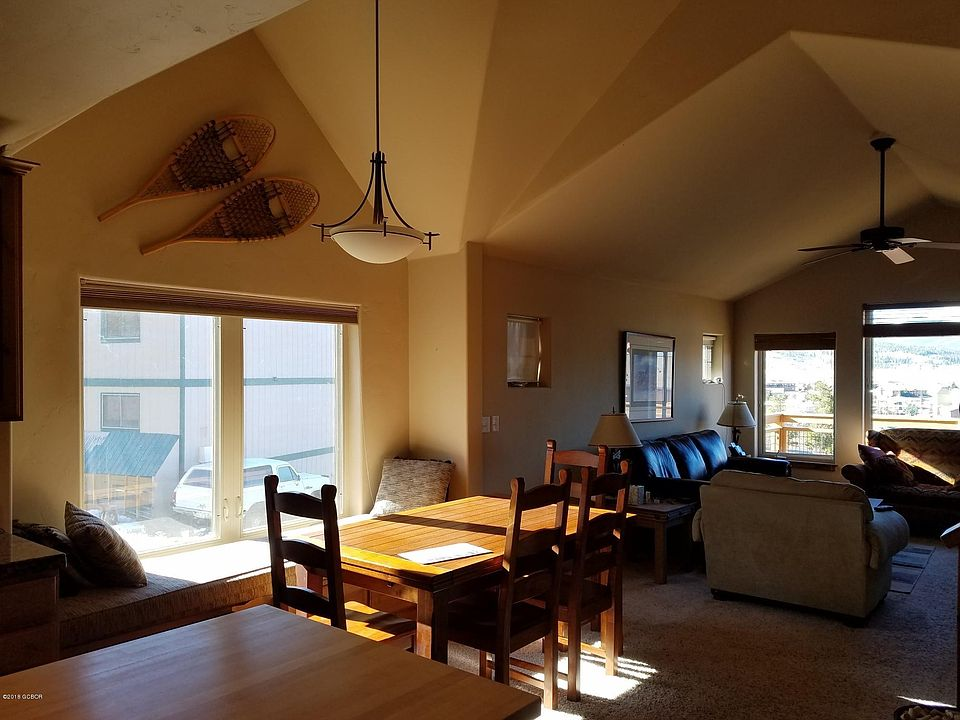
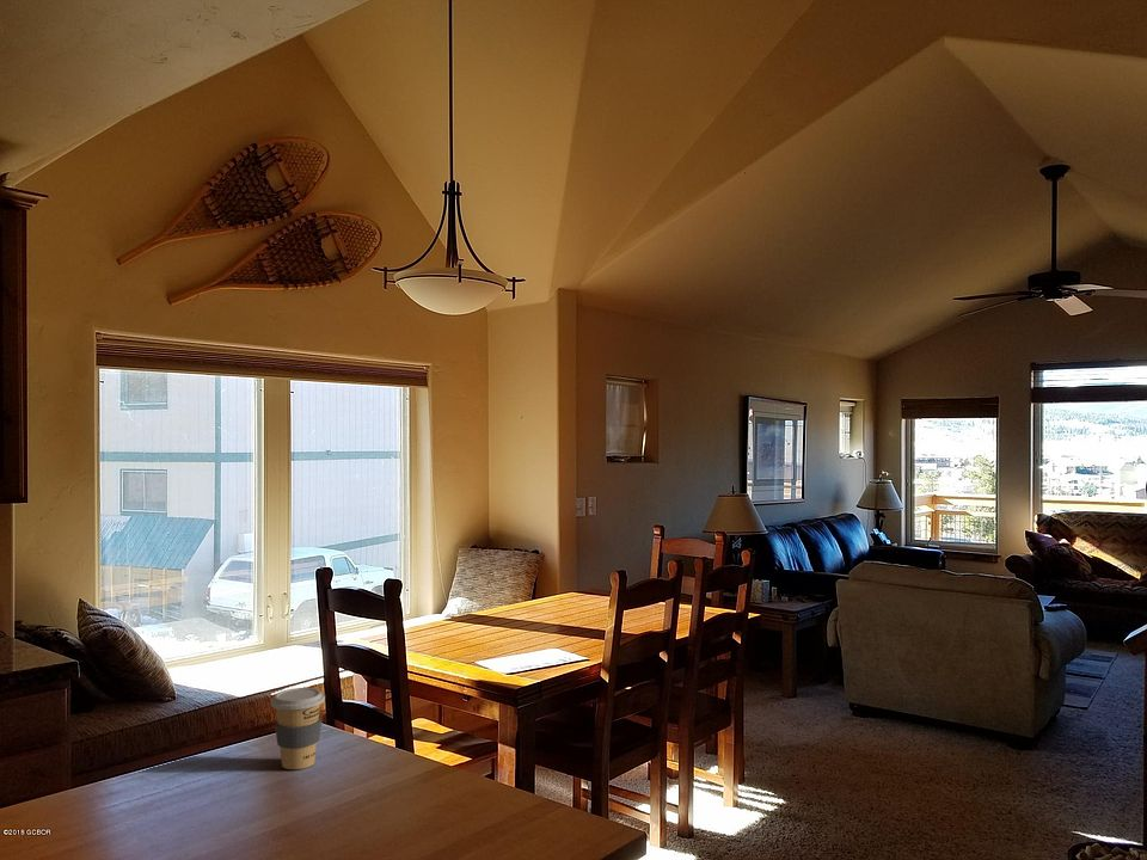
+ coffee cup (298, 729)
